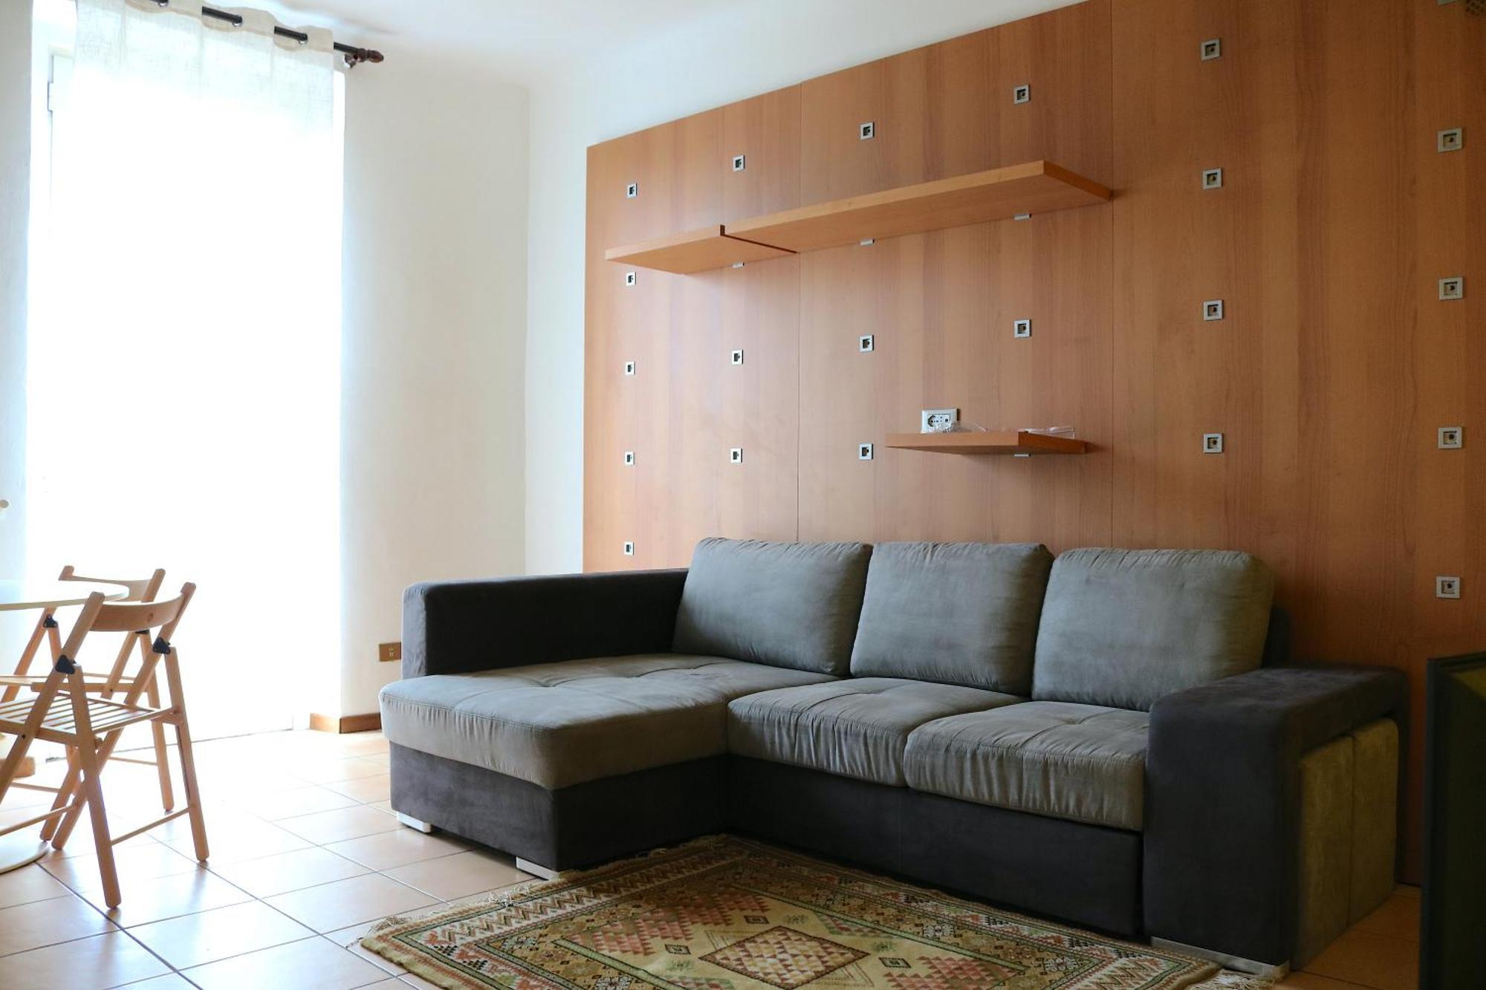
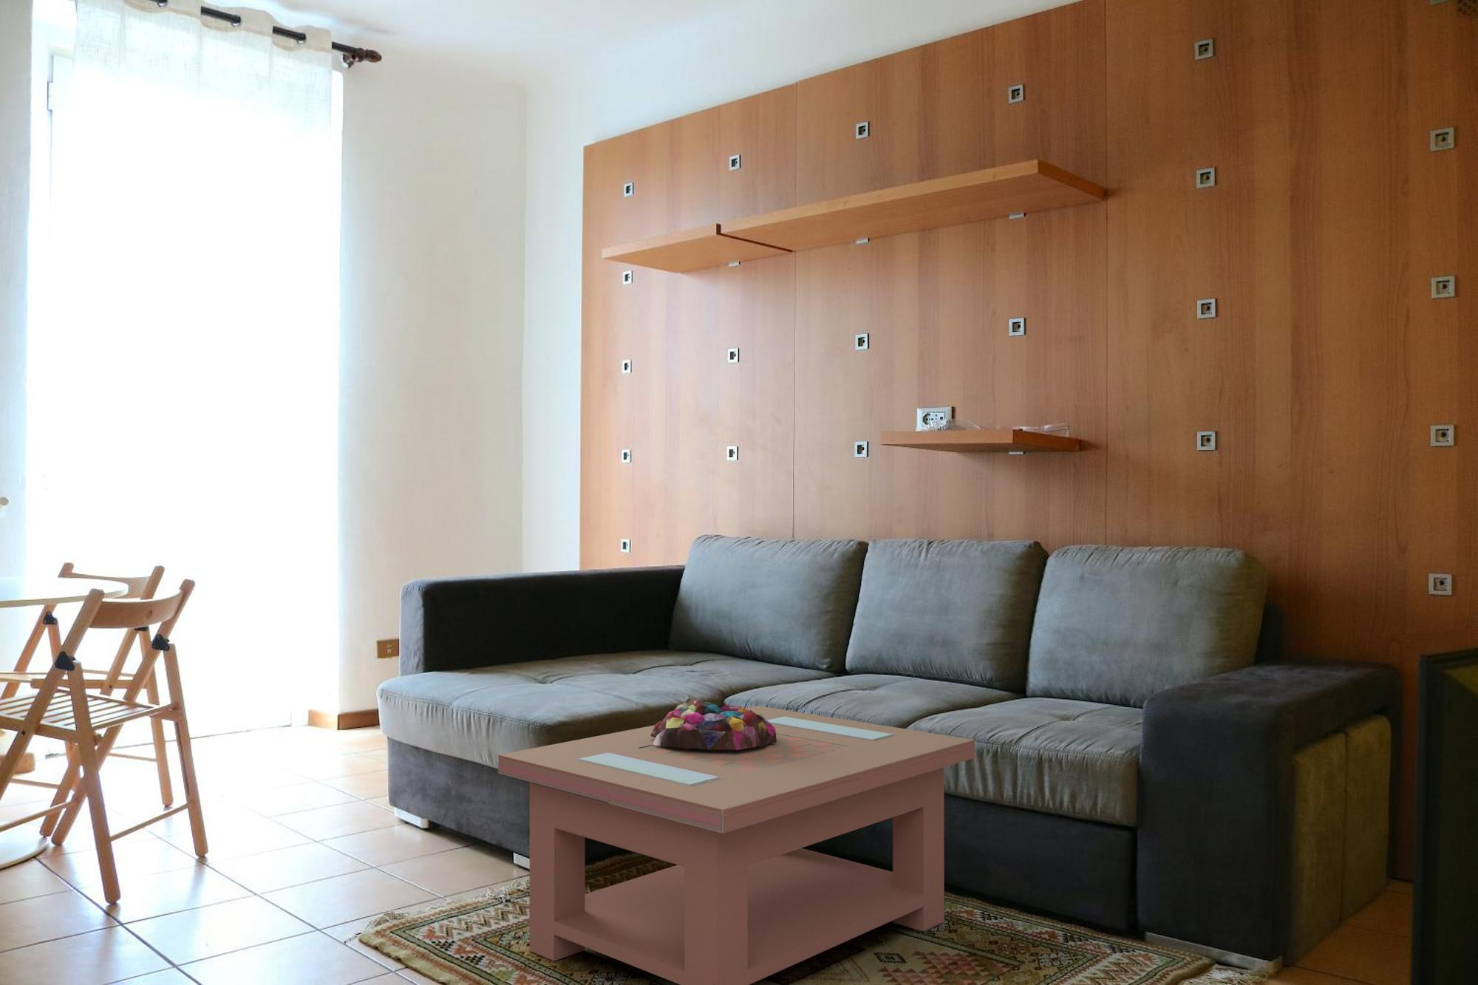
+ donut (712, 721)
+ coffee table (744, 840)
